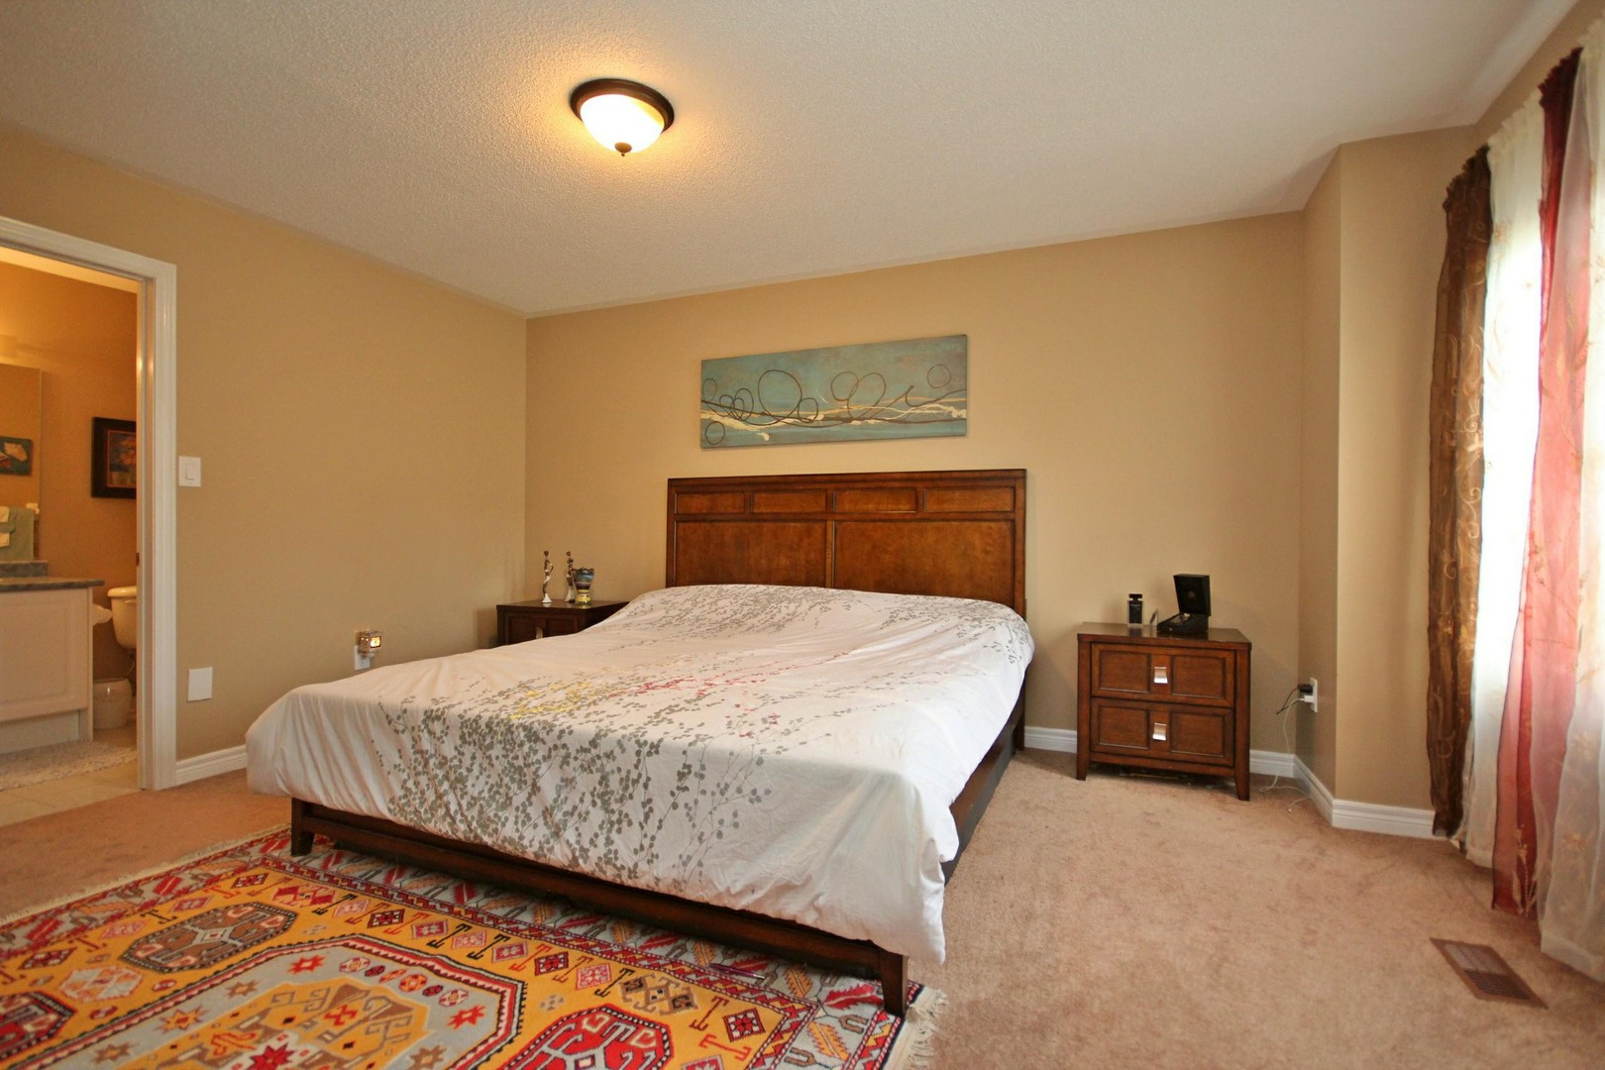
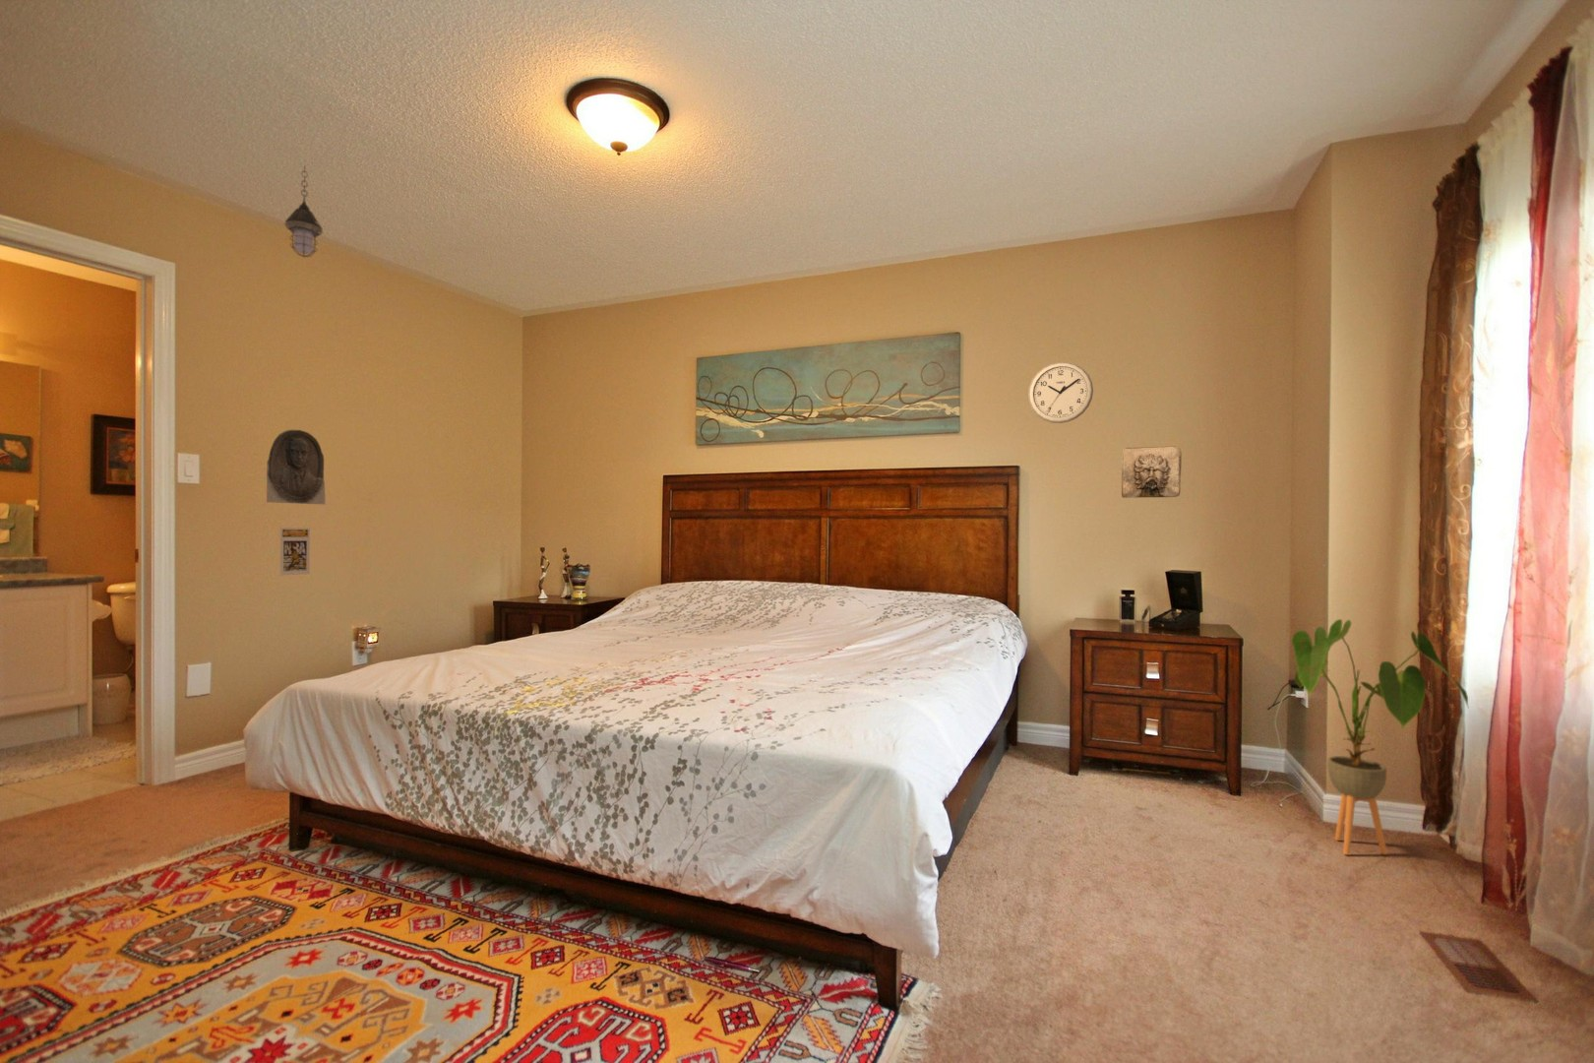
+ trading card display case (295, 552)
+ wall relief (1150, 471)
+ hanging lantern (304, 211)
+ wall clock (1060, 392)
+ portrait relief (298, 465)
+ house plant (1369, 743)
